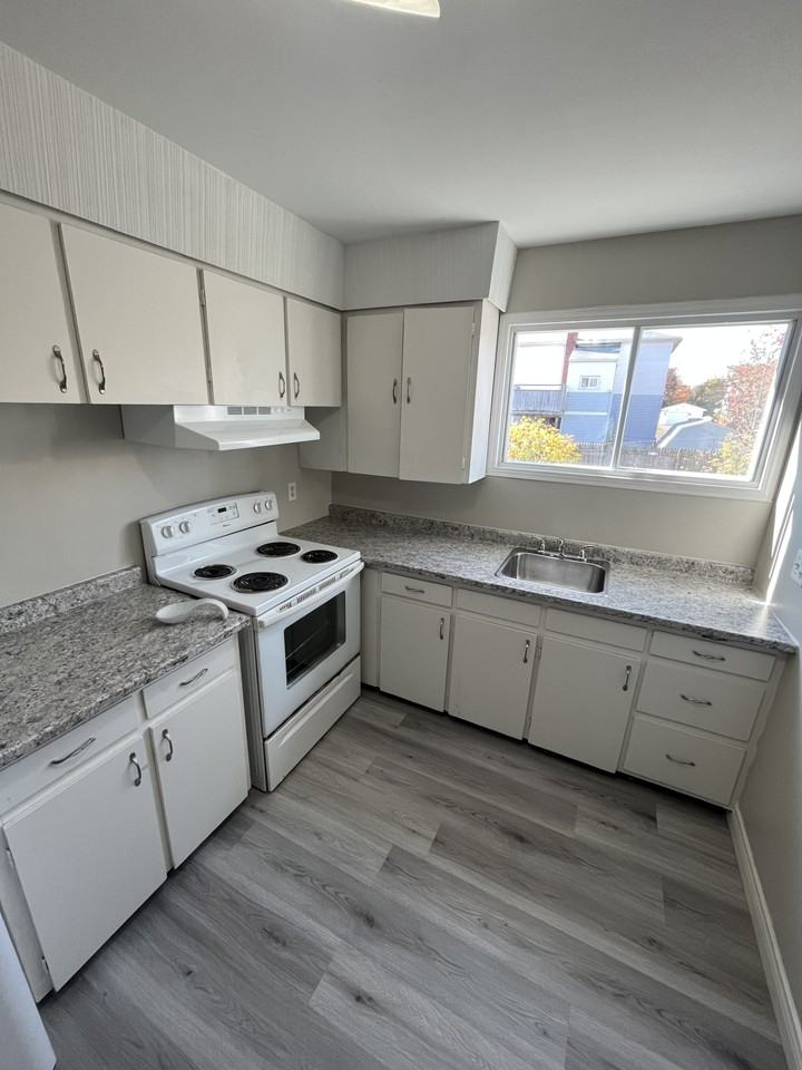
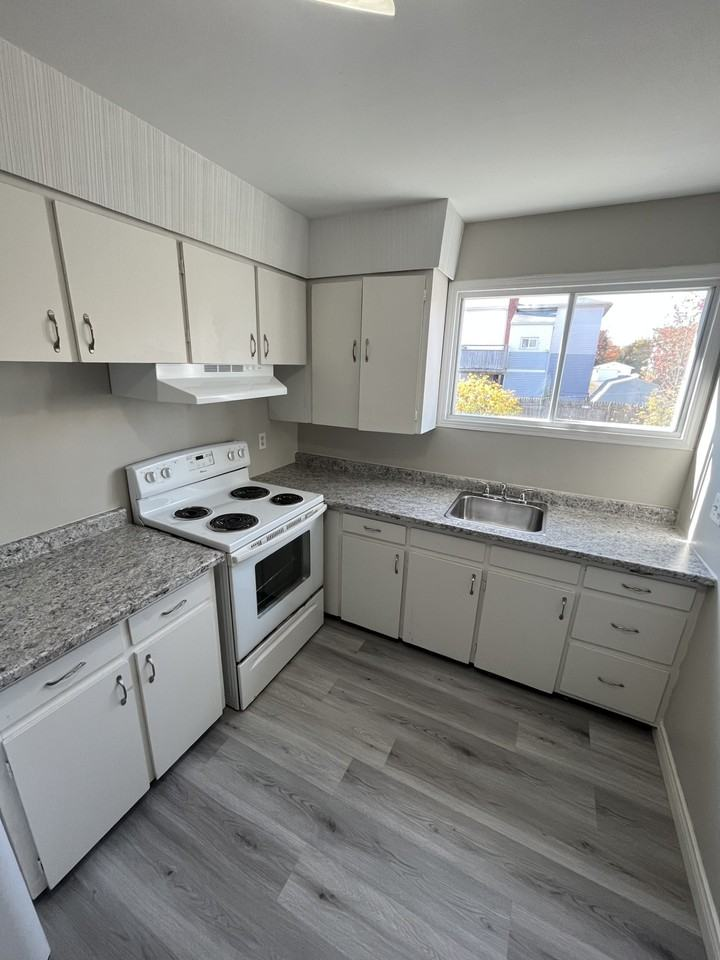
- spoon rest (192, 610)
